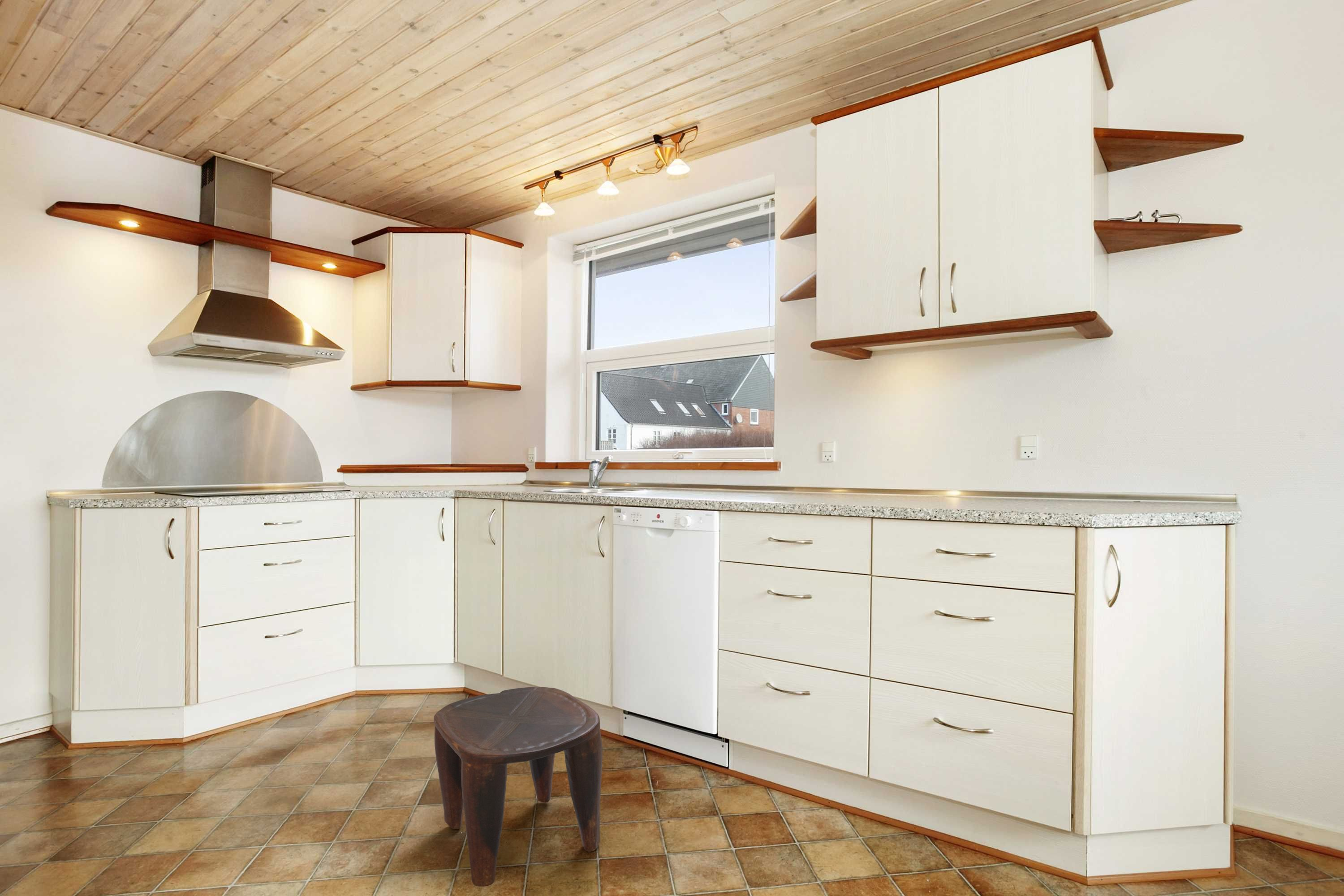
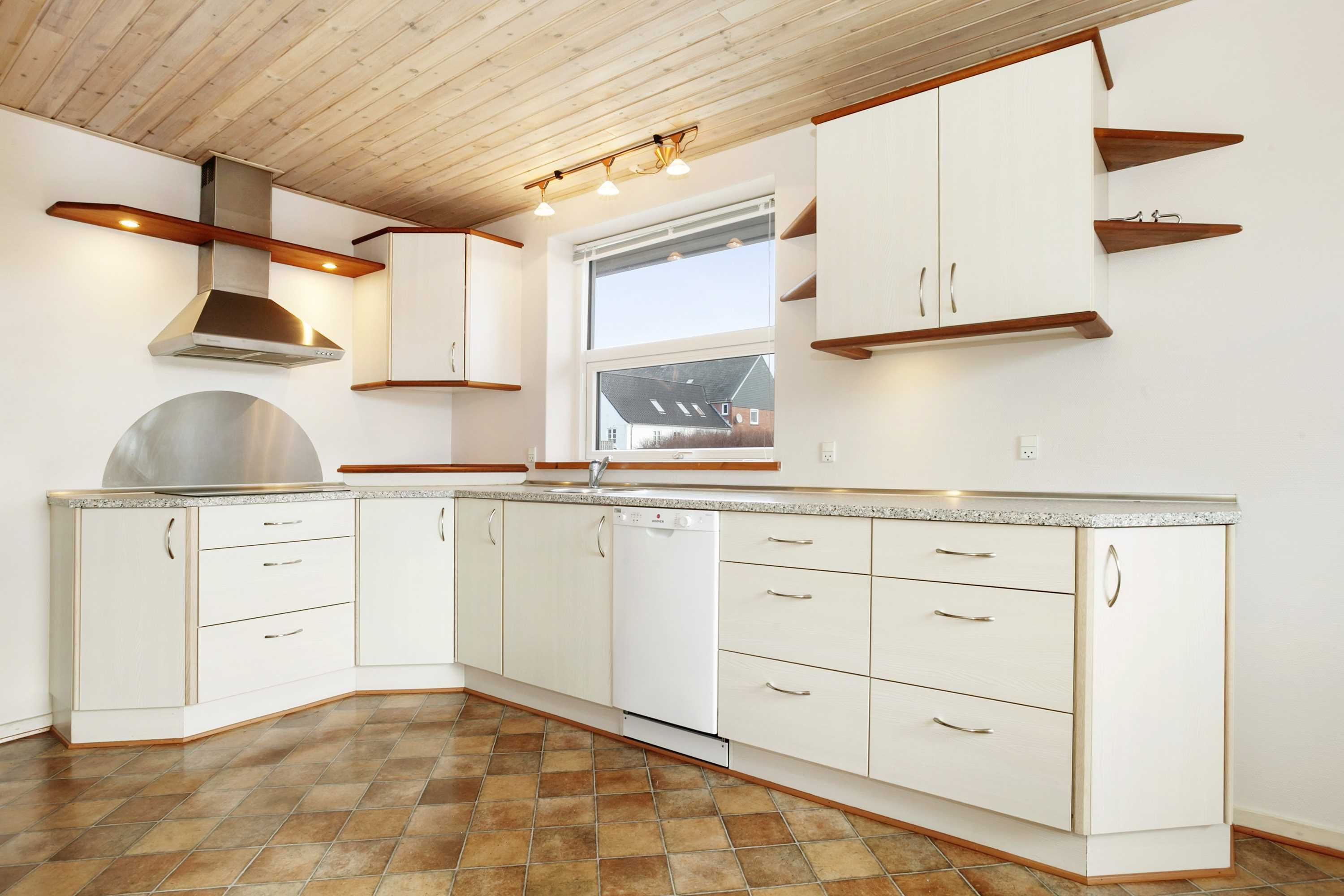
- stool (506, 776)
